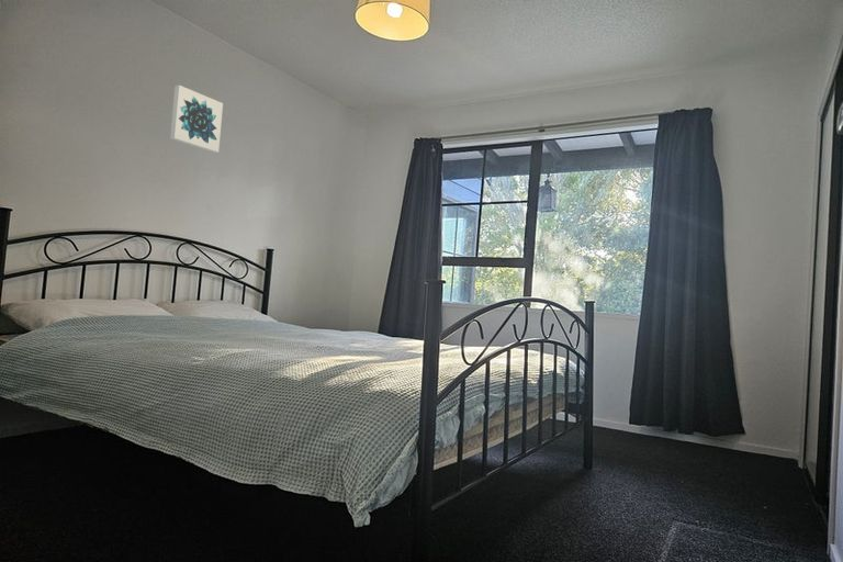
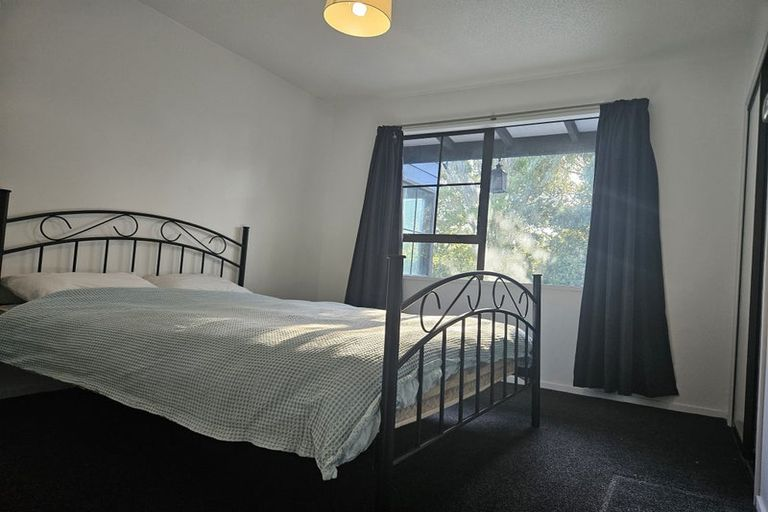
- wall art (198, 120)
